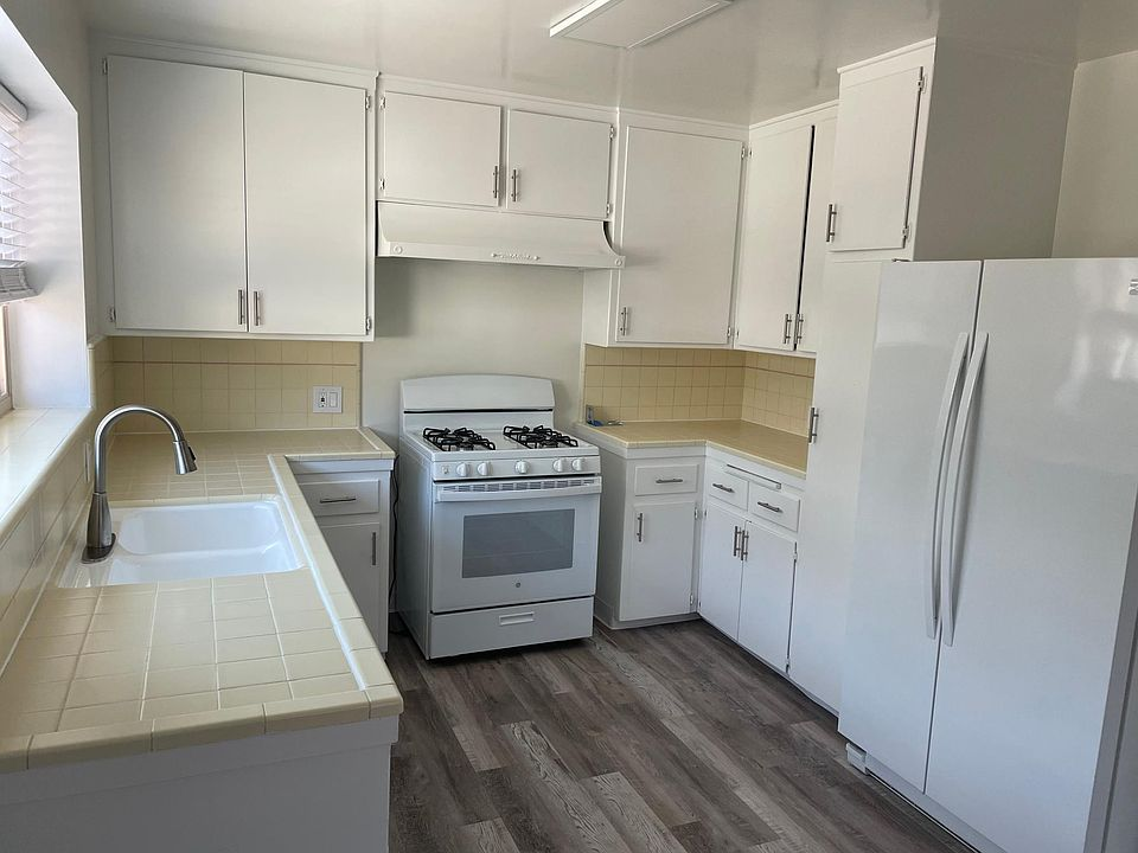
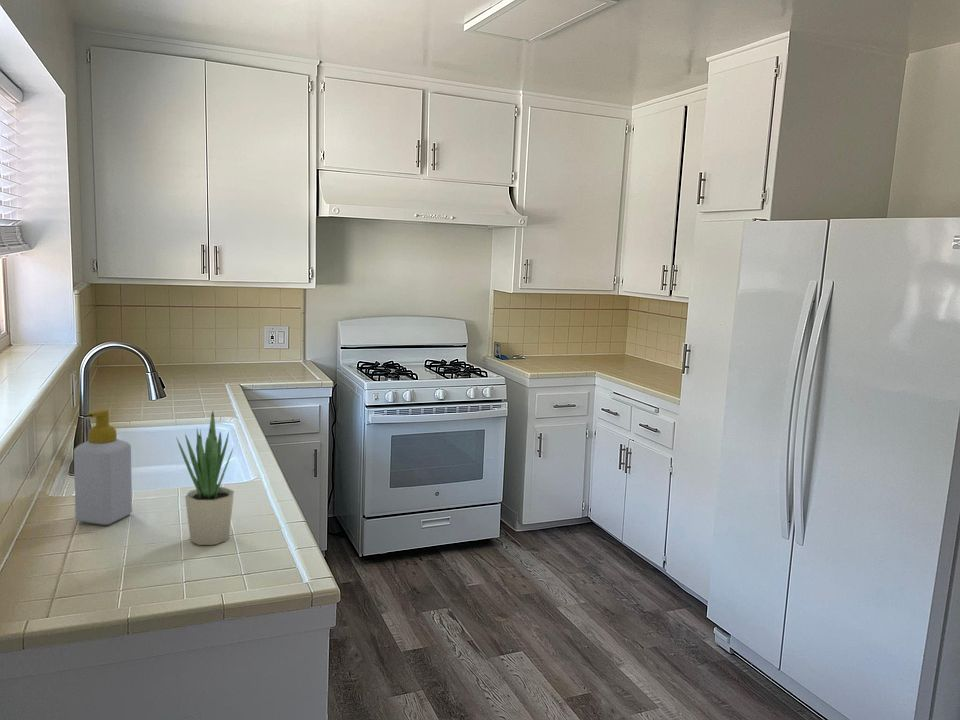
+ soap bottle (103, 464)
+ potted plant (205, 475)
